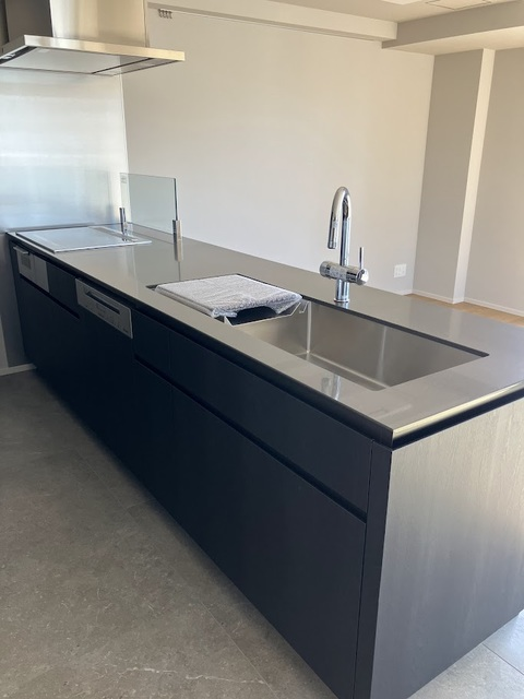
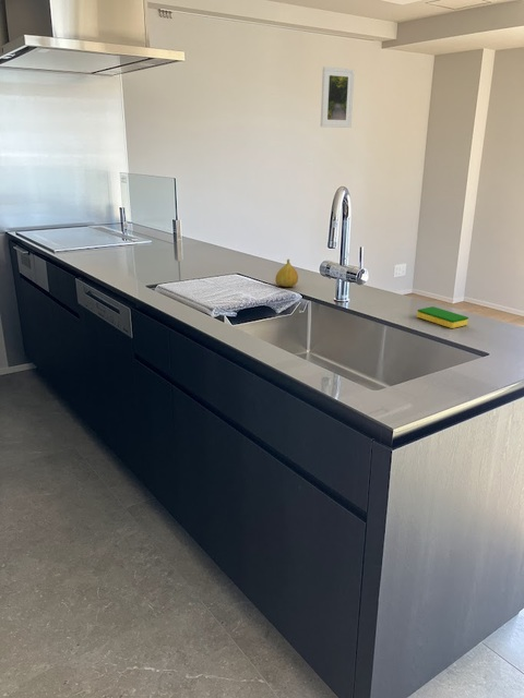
+ fruit (286, 273)
+ dish sponge (441, 316)
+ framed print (337, 98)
